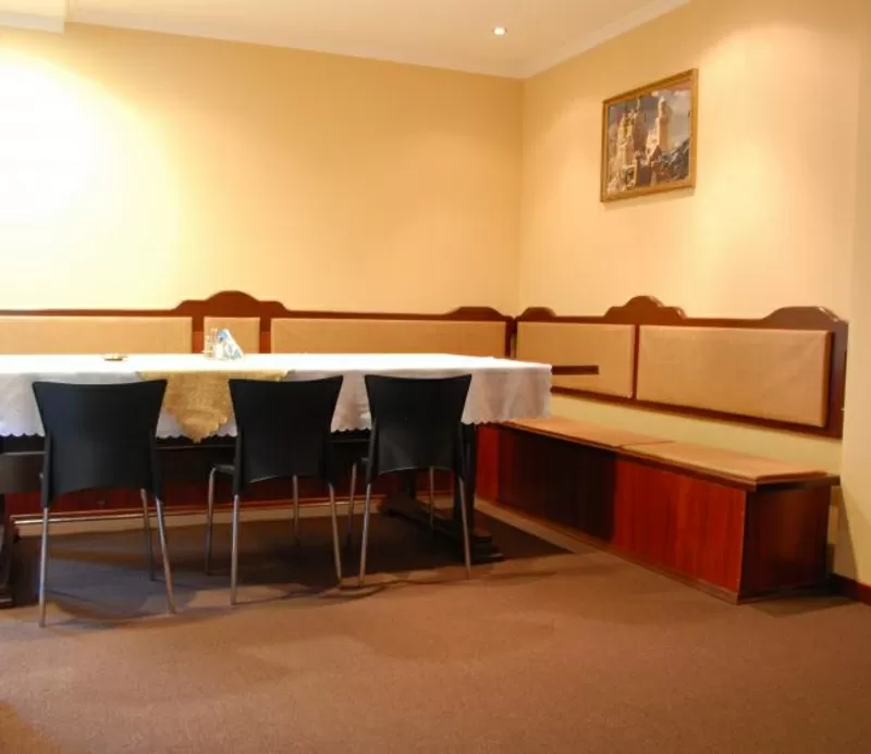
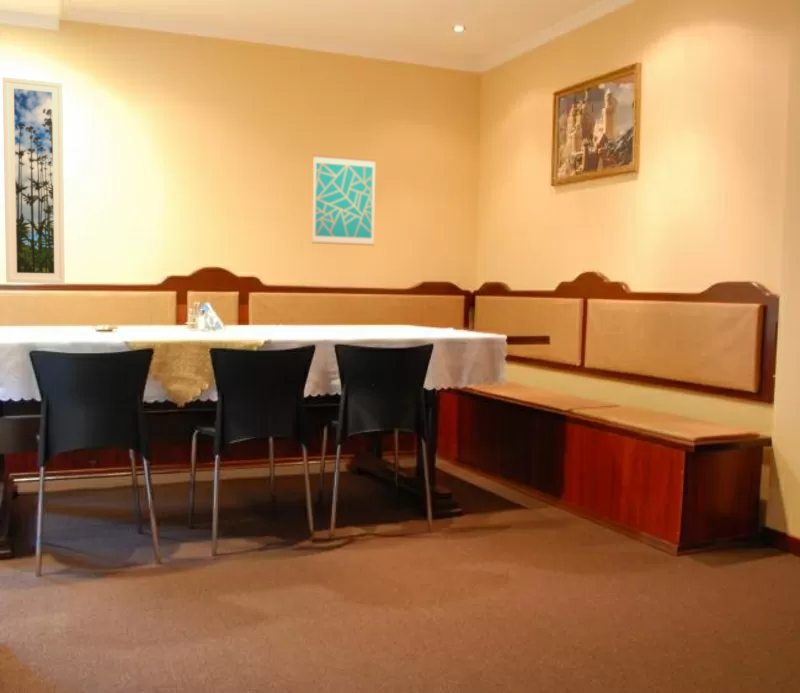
+ wall art (344, 201)
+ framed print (34, 182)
